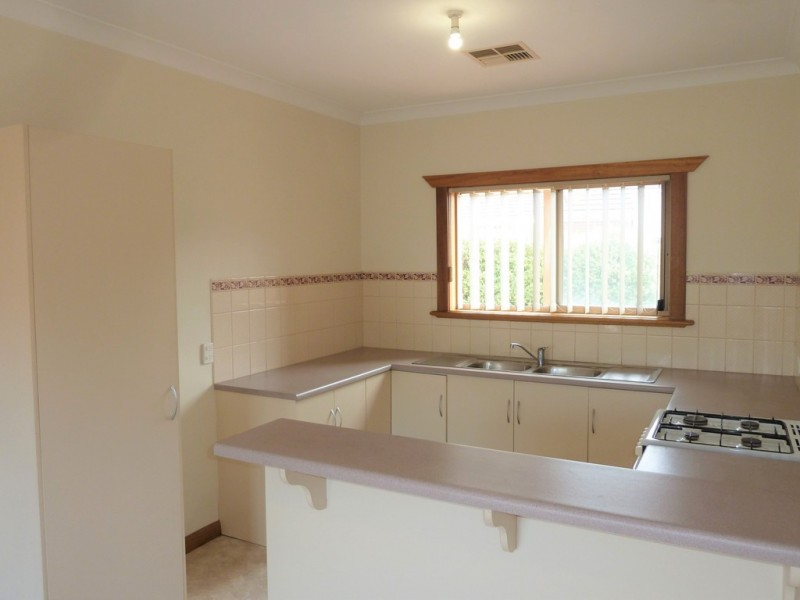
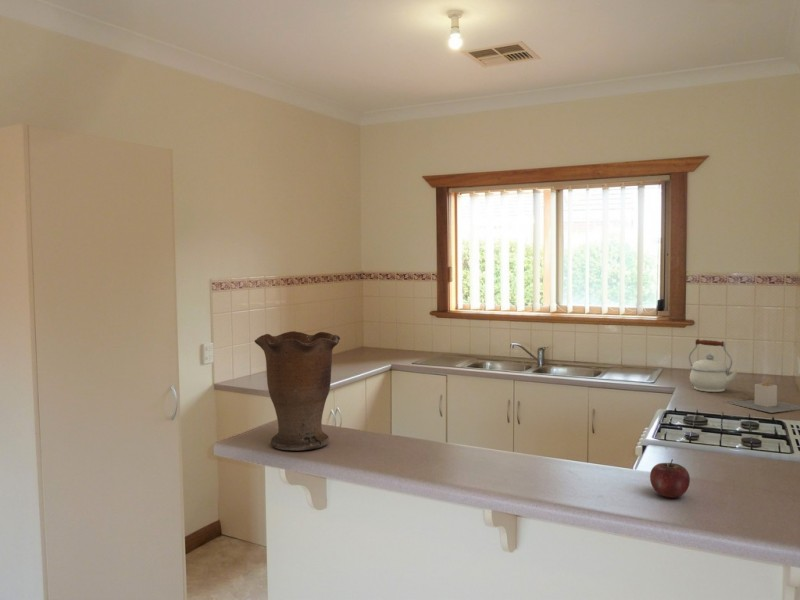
+ utensil holder (765, 391)
+ apple (669, 477)
+ kettle (712, 365)
+ vase (300, 388)
